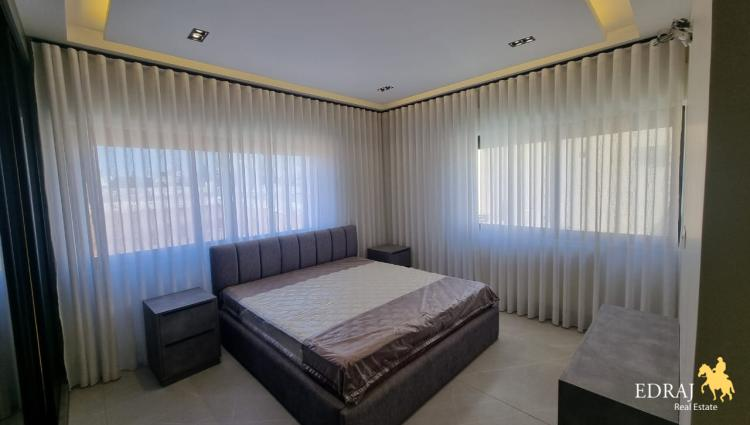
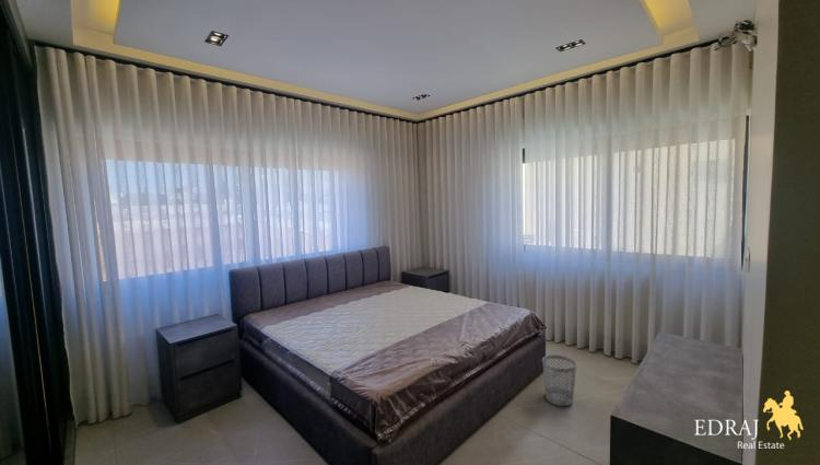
+ wastebasket (559, 381)
